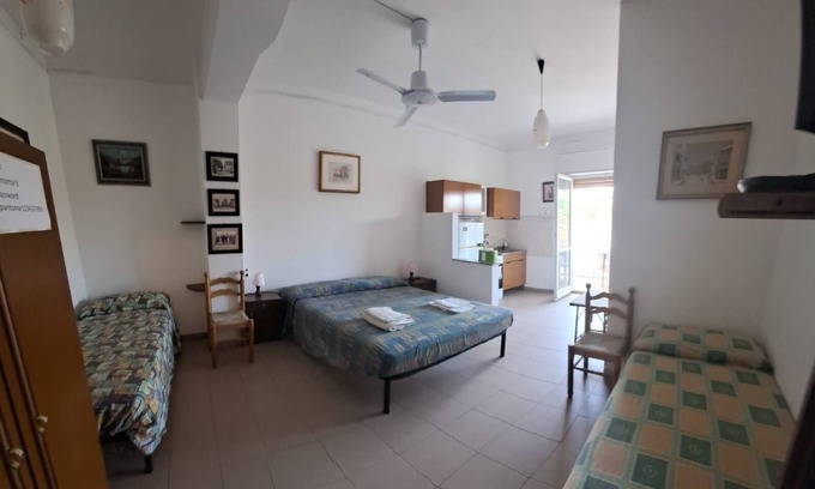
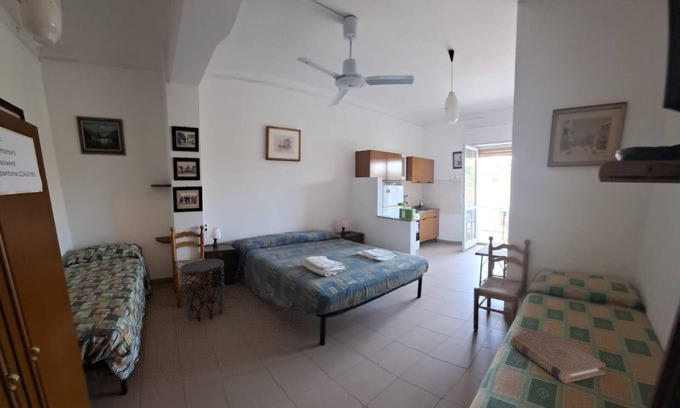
+ book (553, 353)
+ side table (204, 289)
